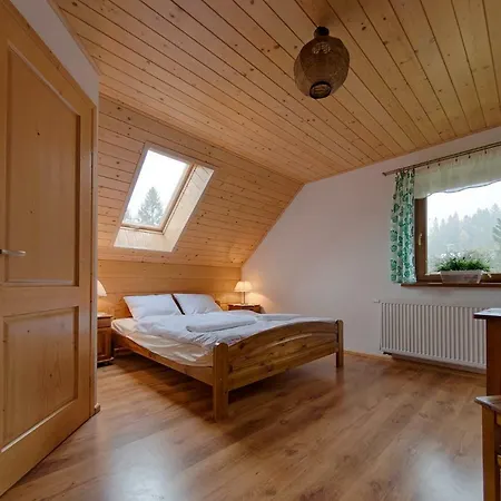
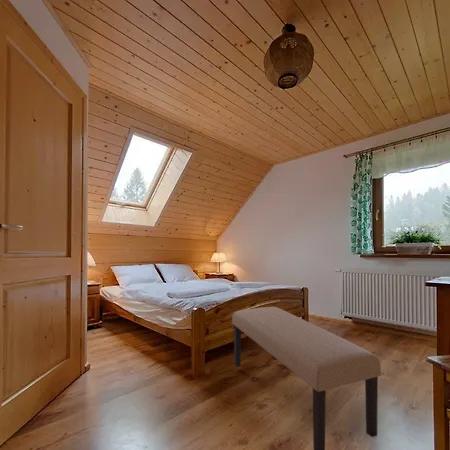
+ bench (290, 359)
